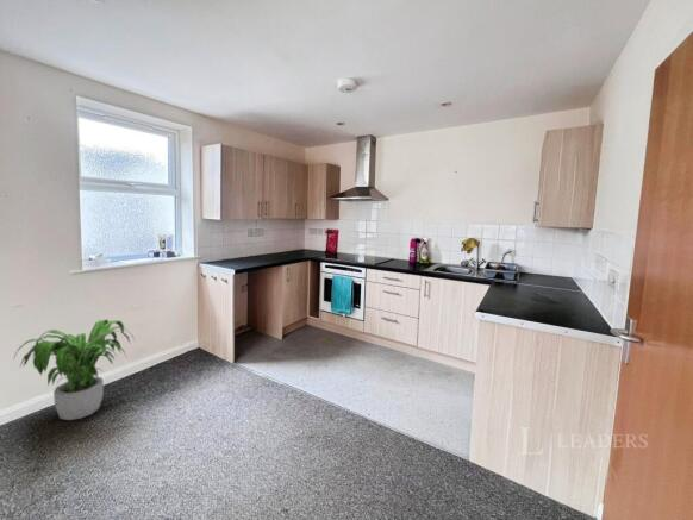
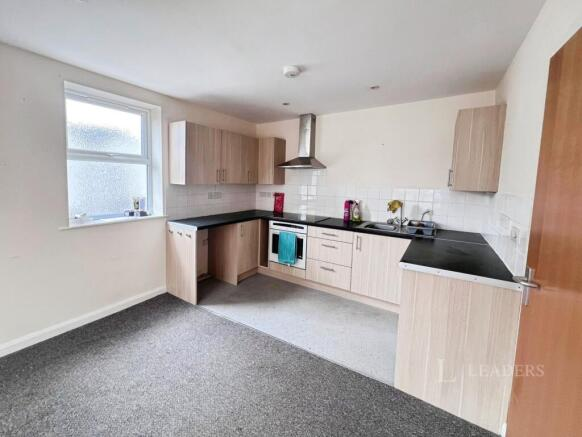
- potted plant (83, 369)
